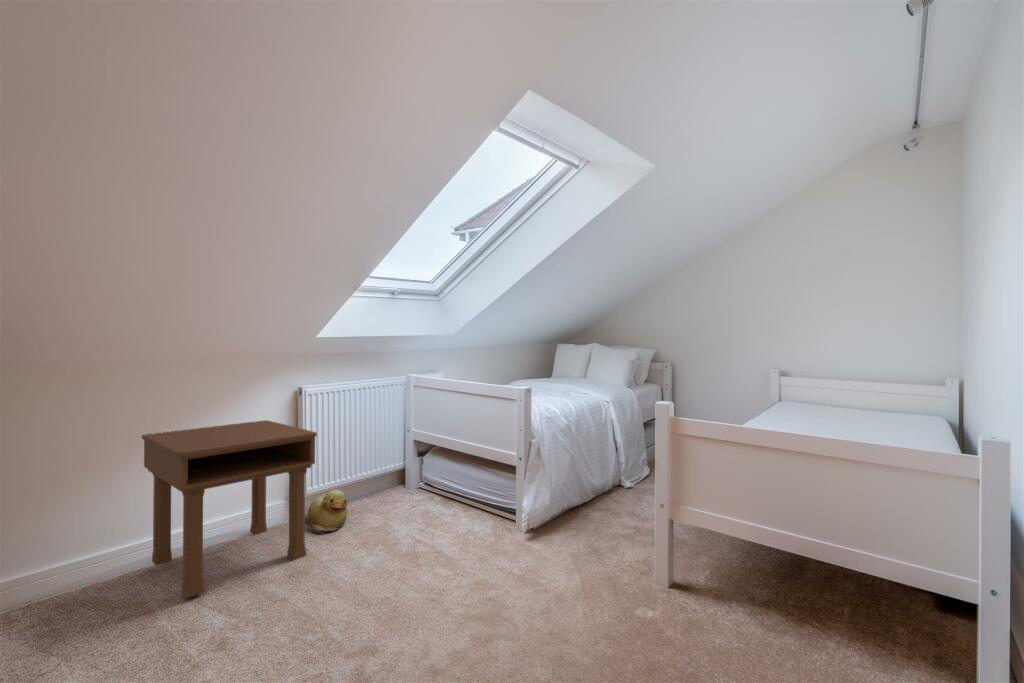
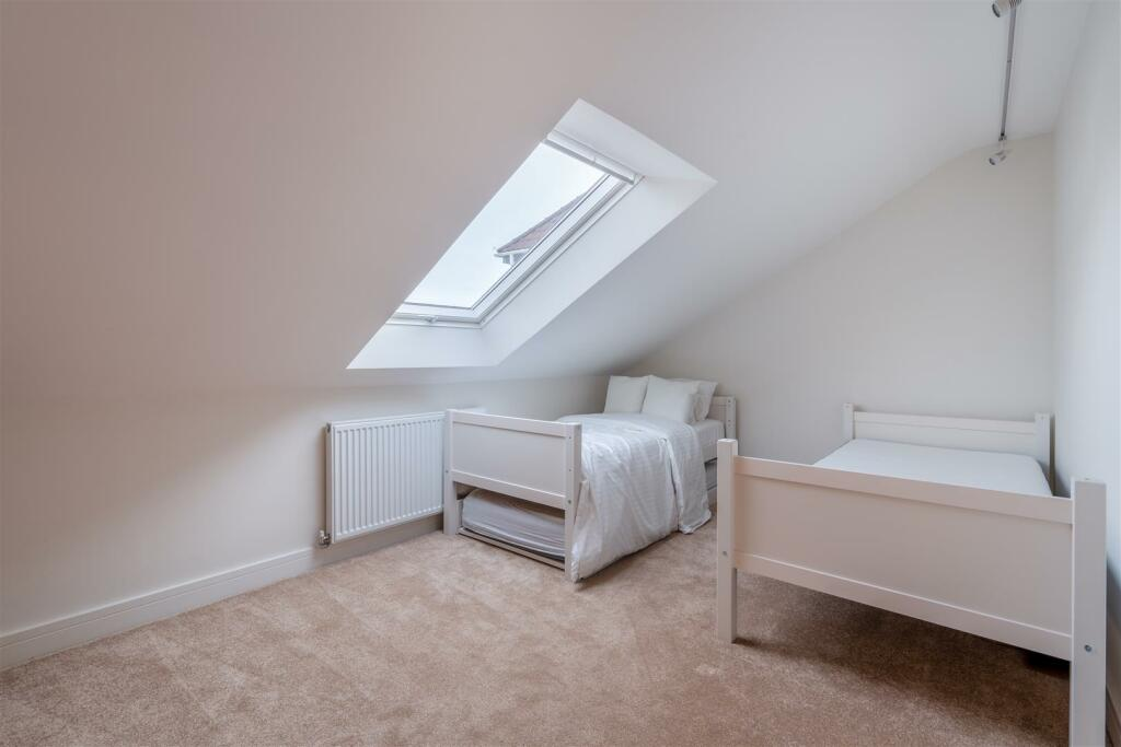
- rubber duck (325, 504)
- nightstand (227, 484)
